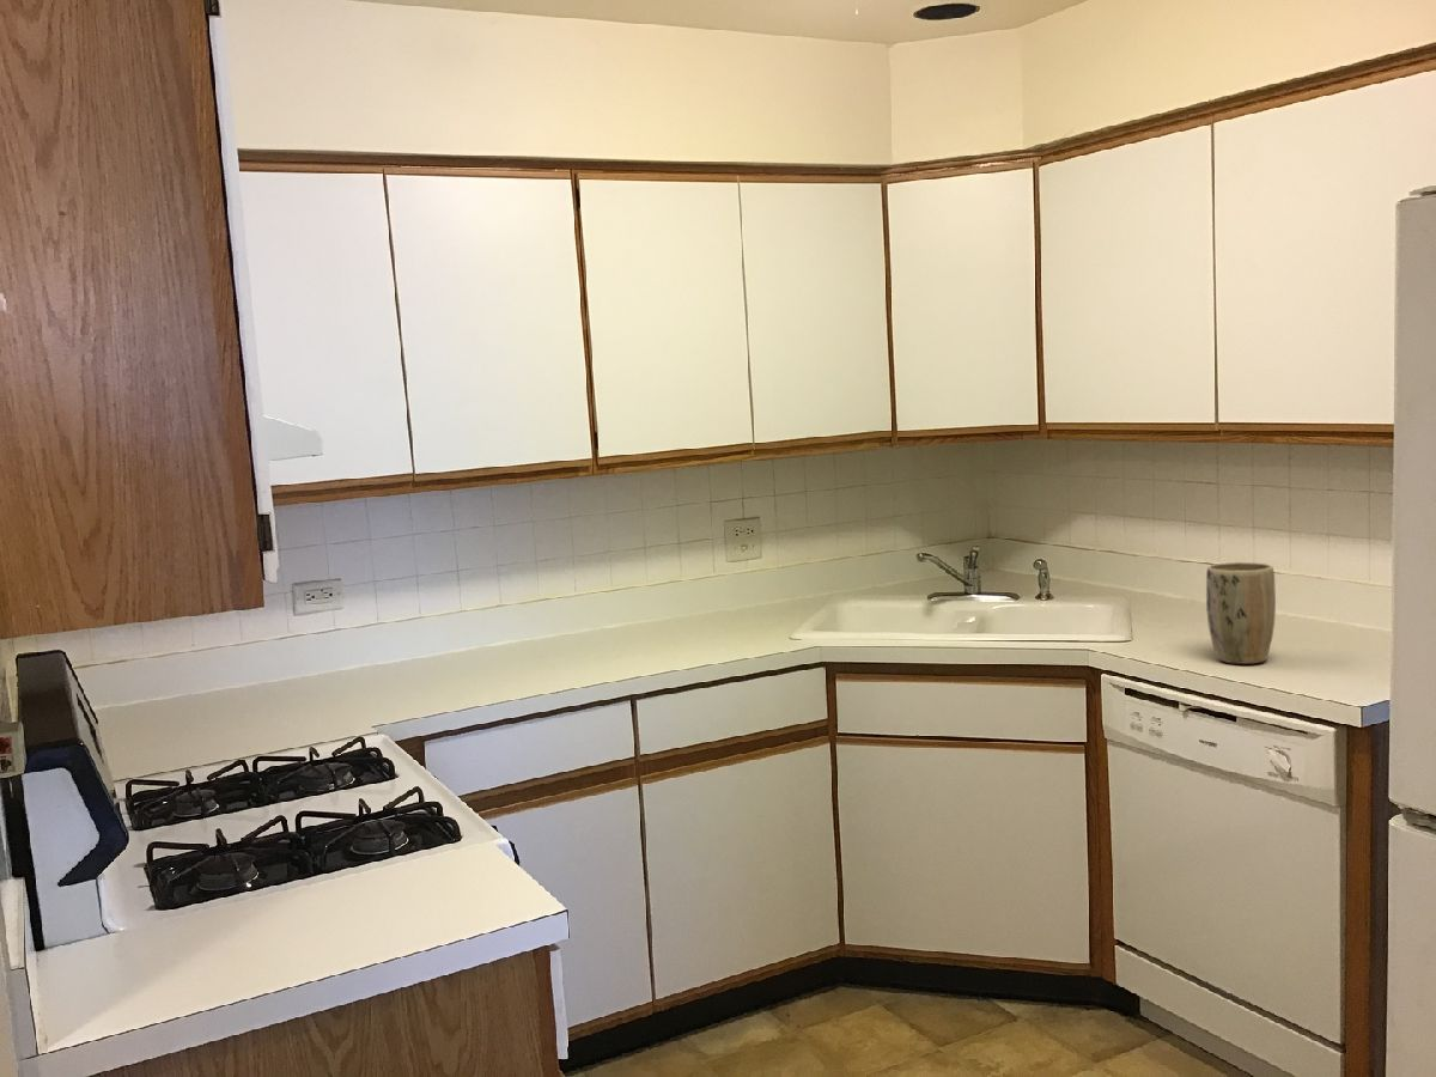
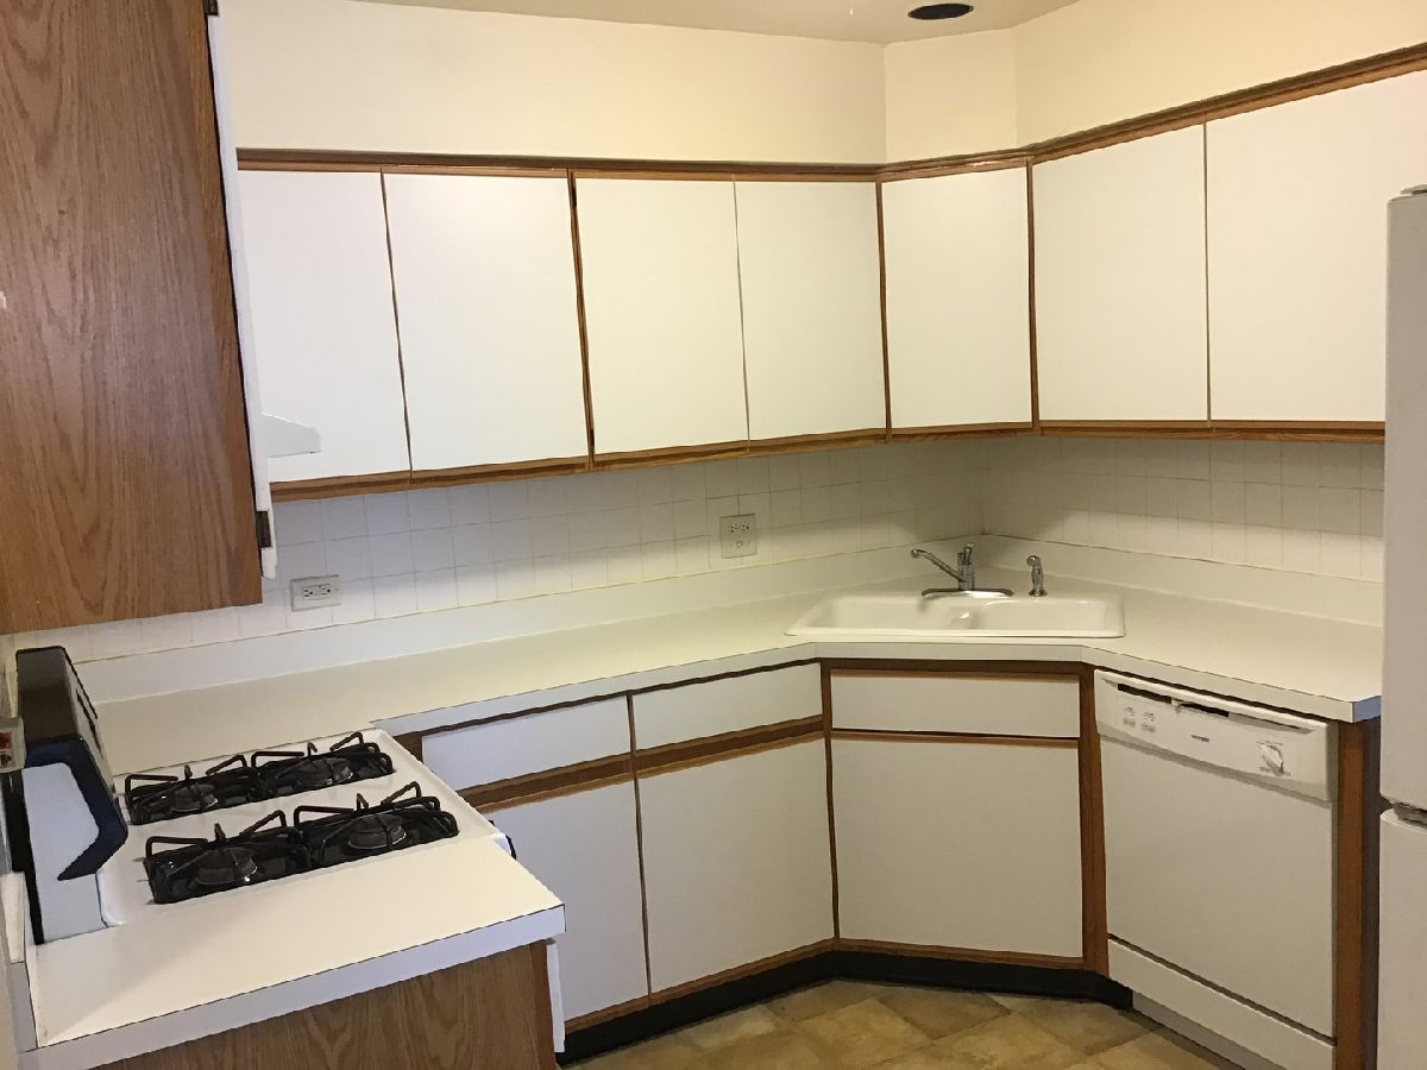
- plant pot (1240, 613)
